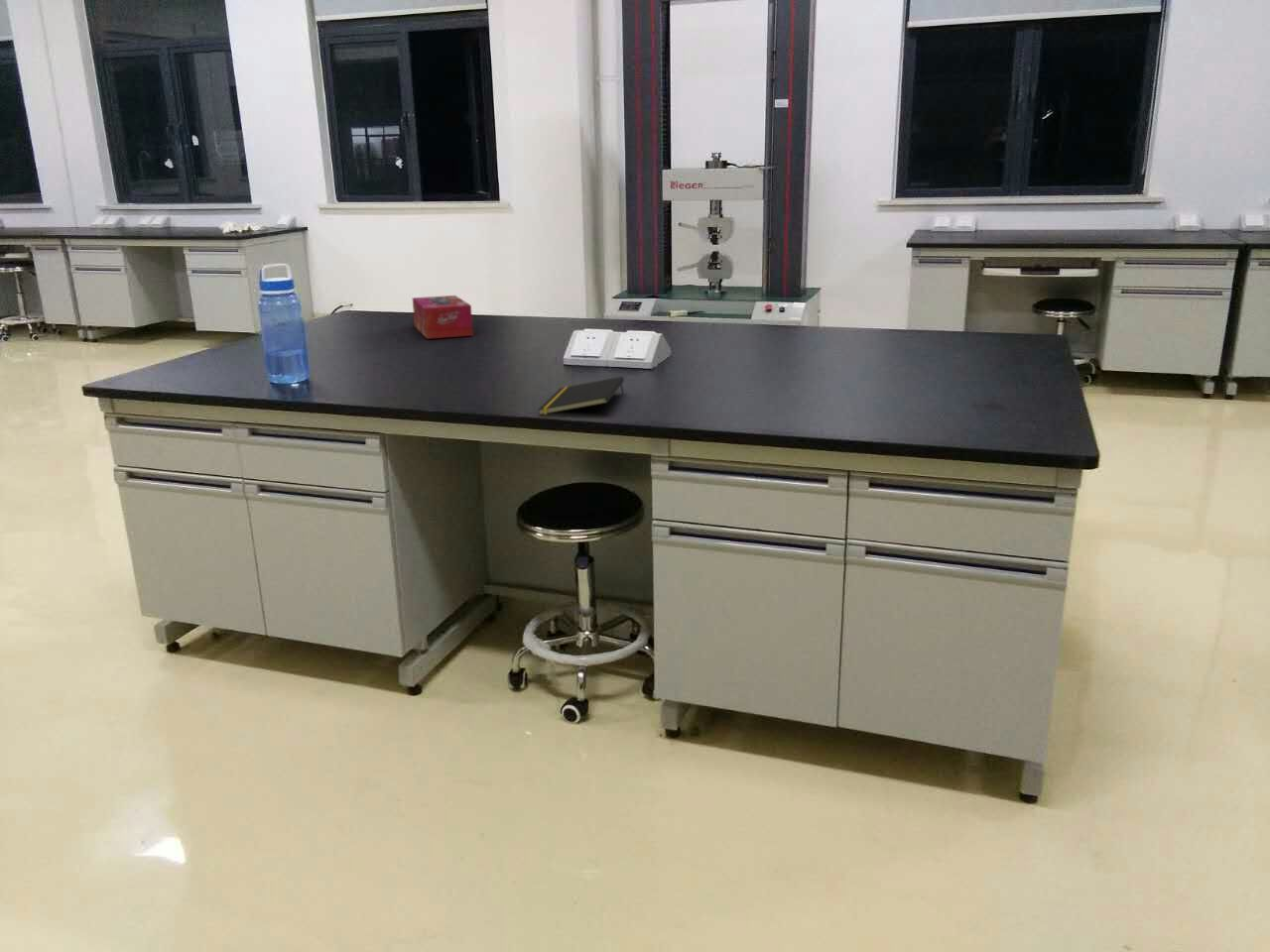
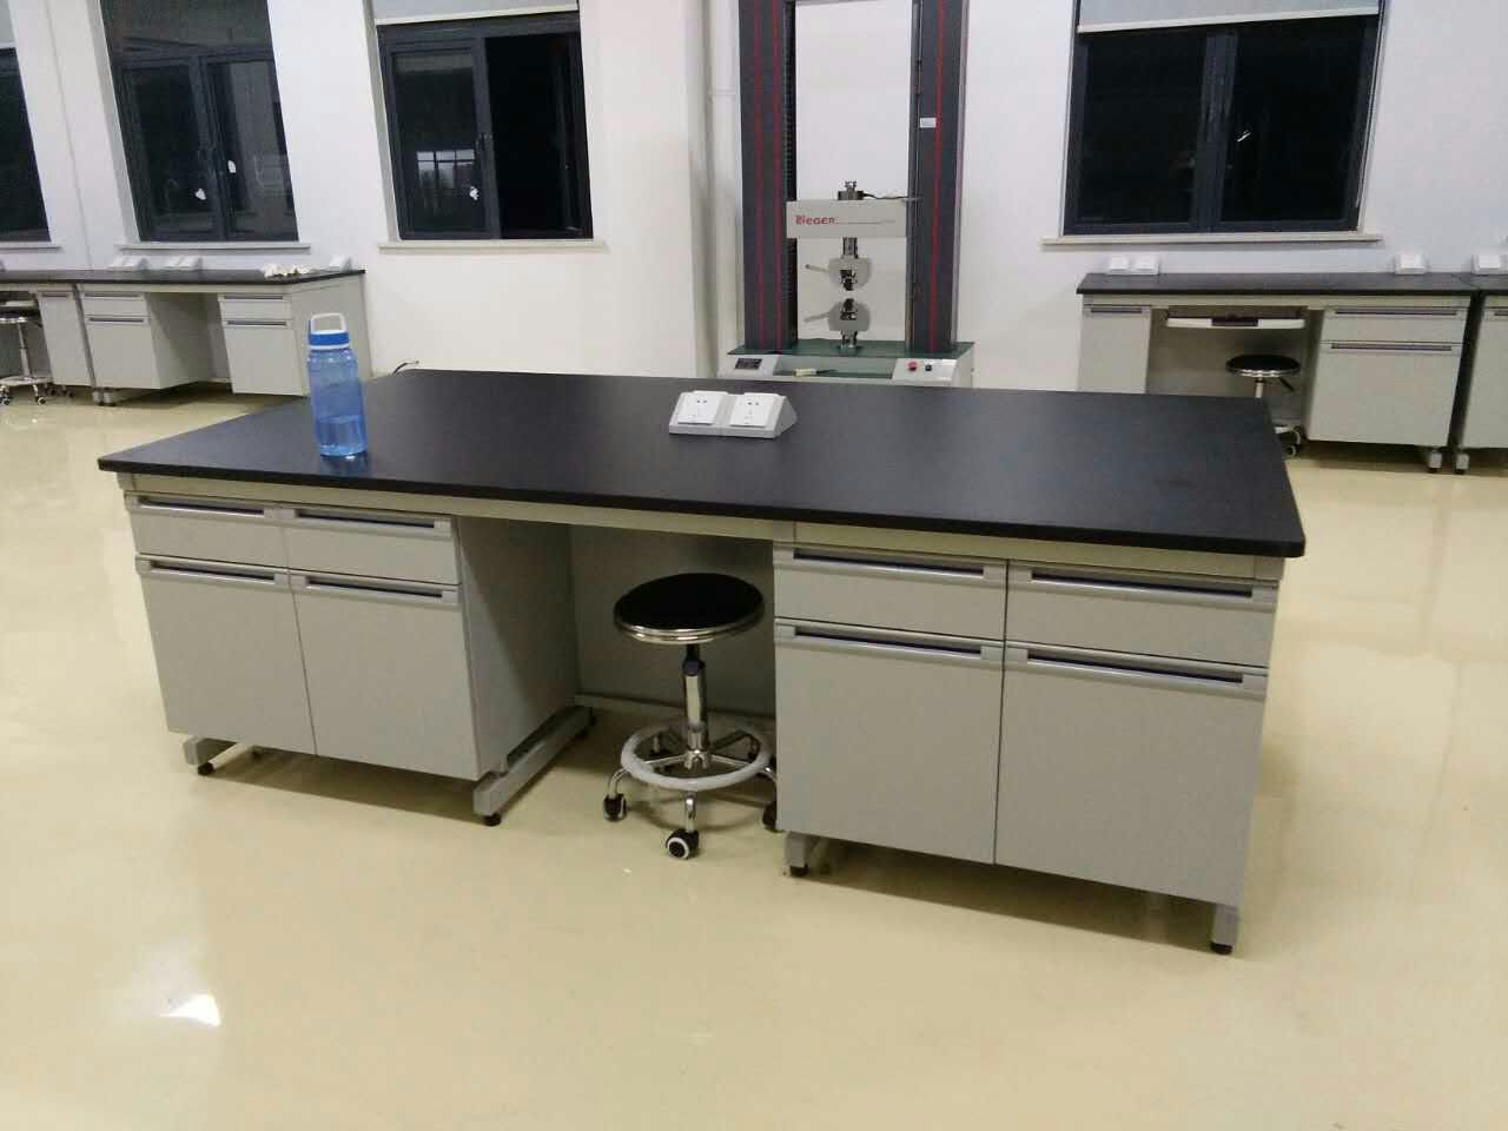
- notepad (582, 395)
- tissue box (442, 315)
